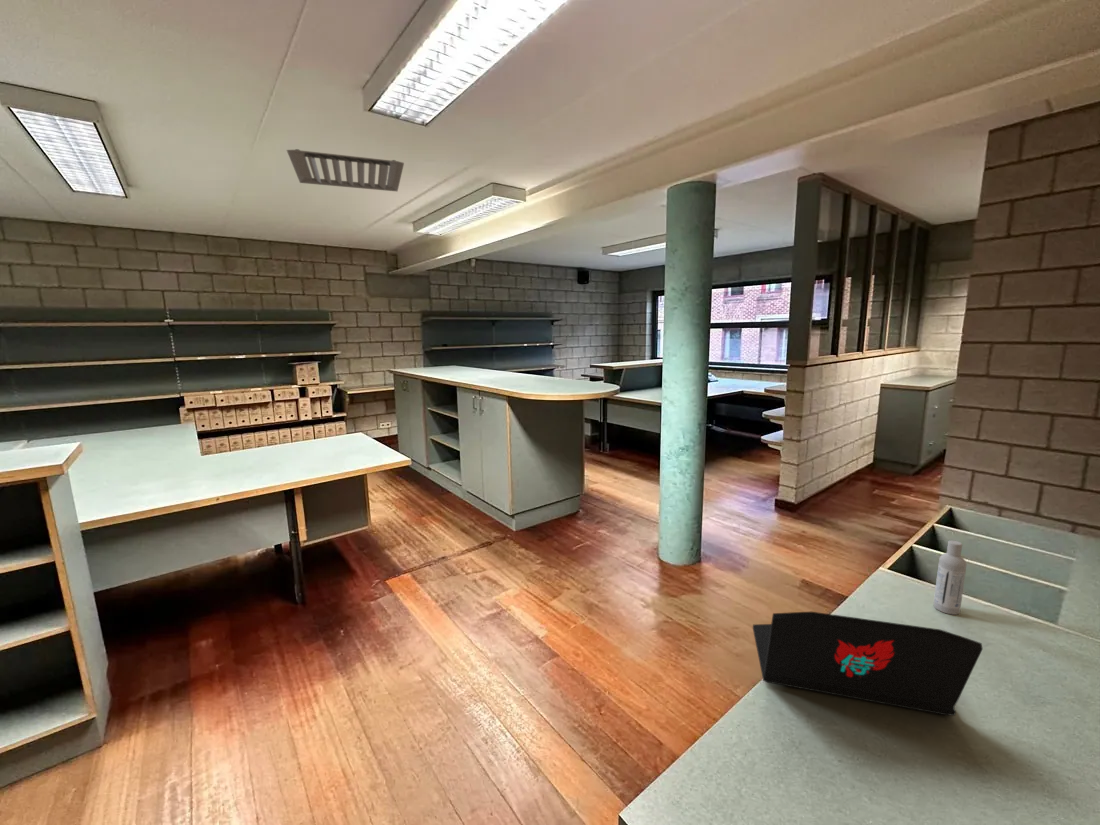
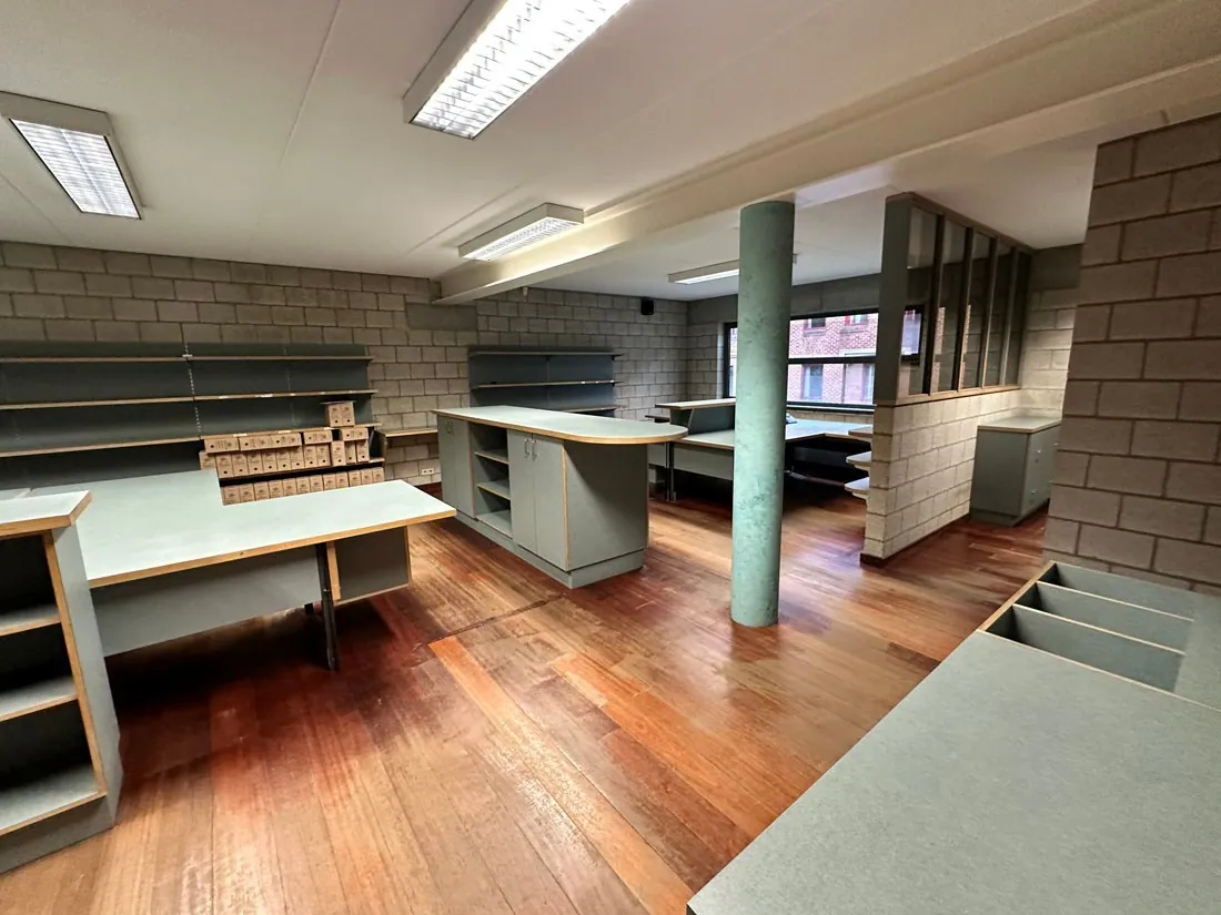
- laptop (846, 631)
- bottle (950, 576)
- ceiling vent (349, 172)
